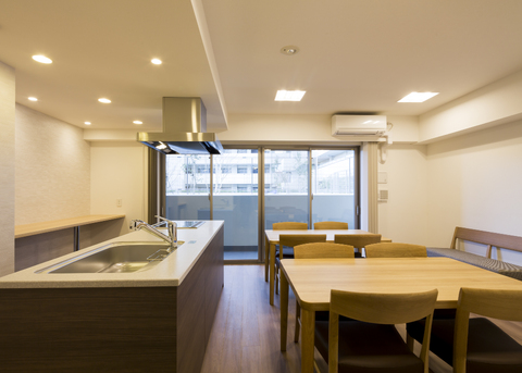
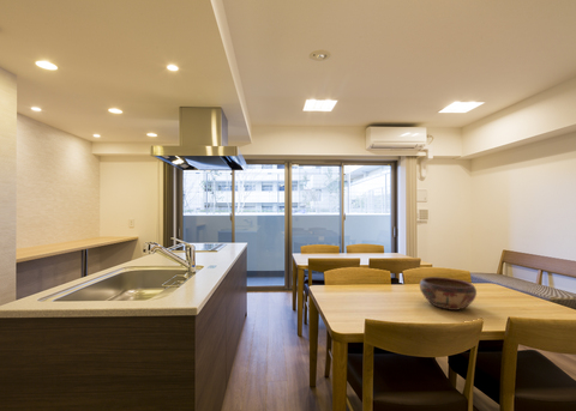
+ decorative bowl (446, 294)
